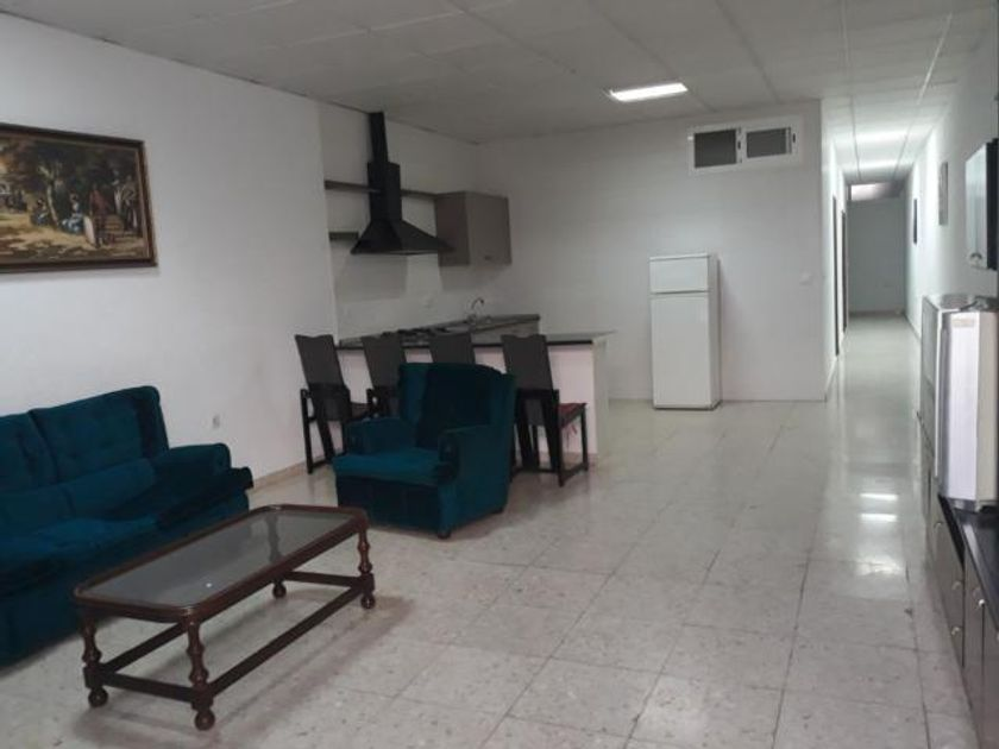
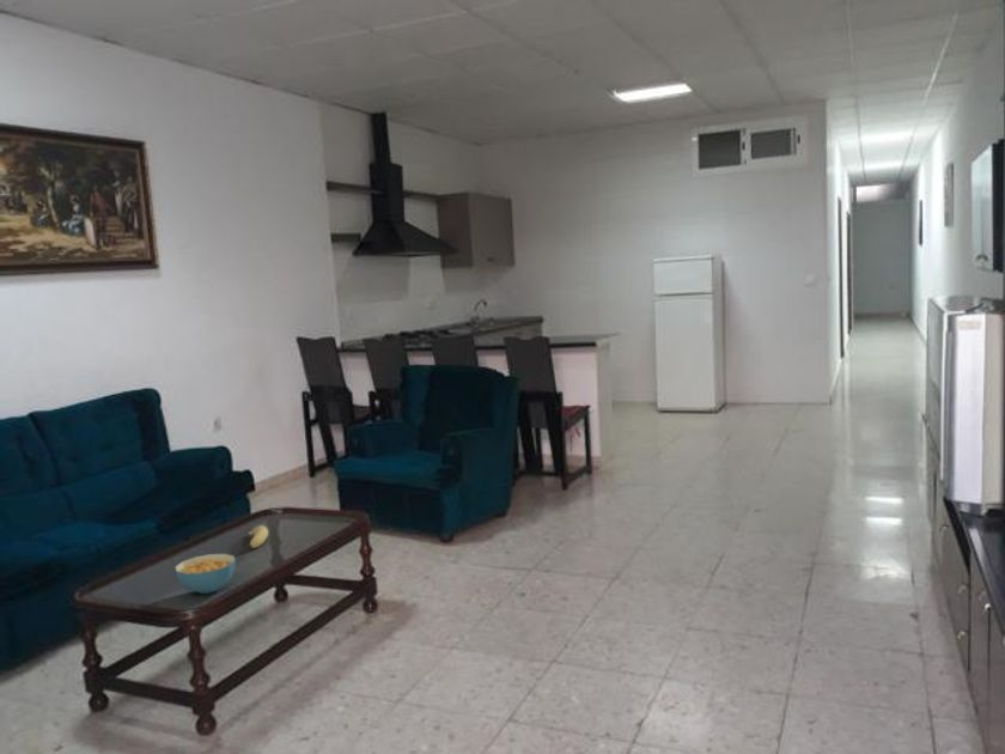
+ cereal bowl (206, 577)
+ banana (250, 534)
